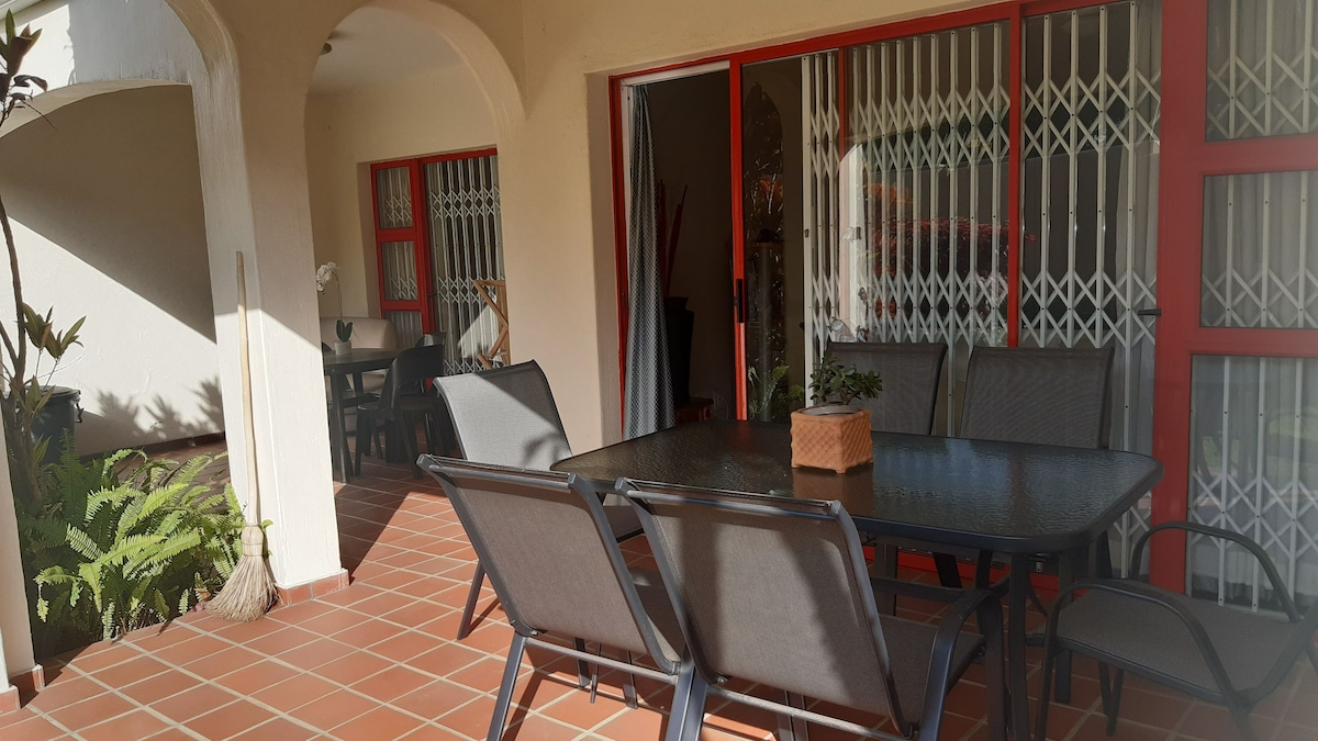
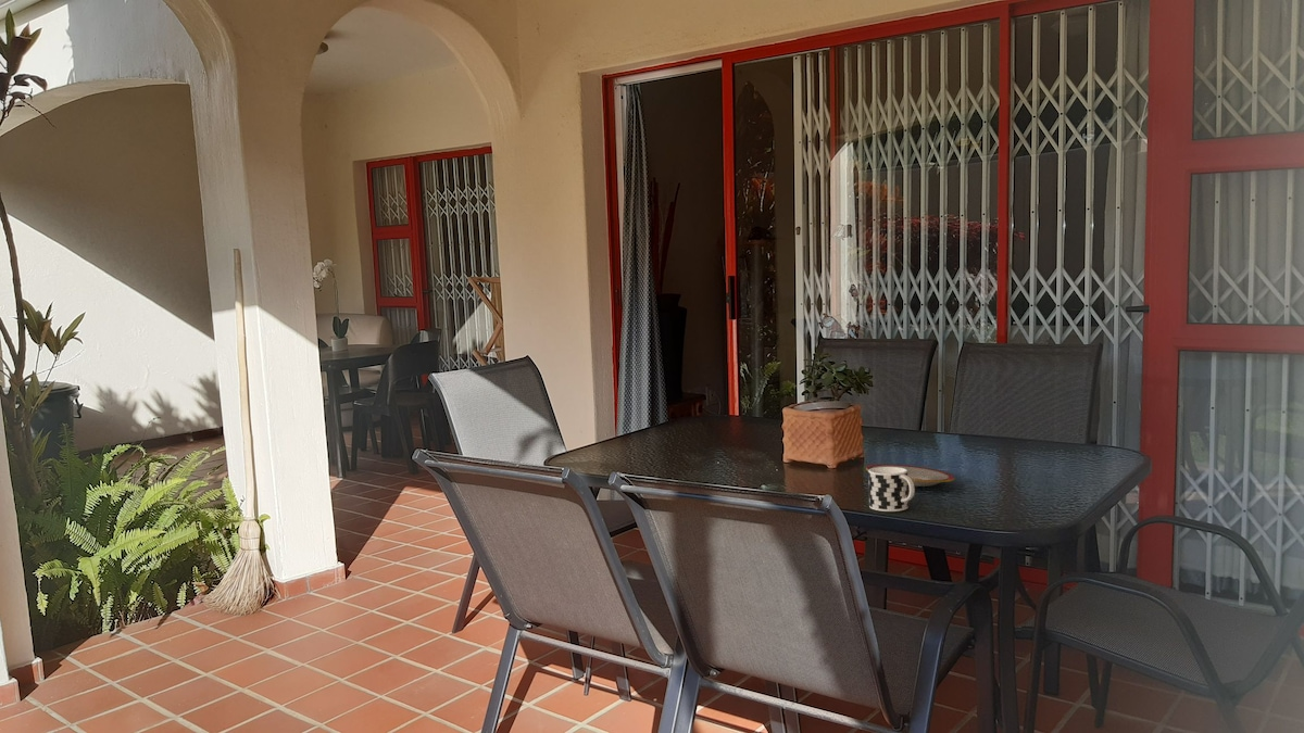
+ plate (908, 476)
+ cup (893, 490)
